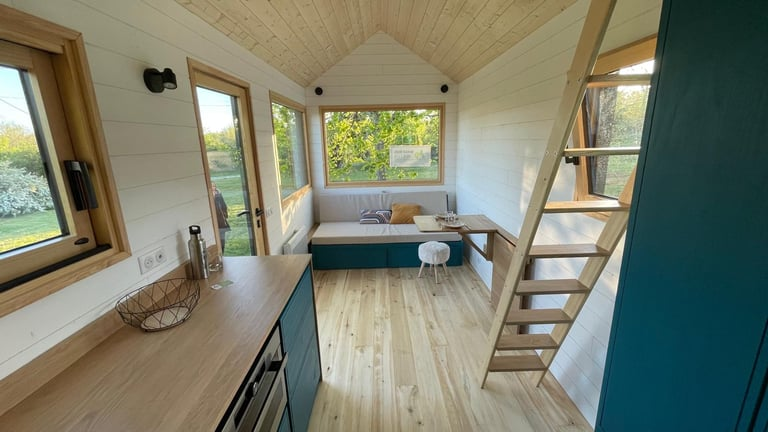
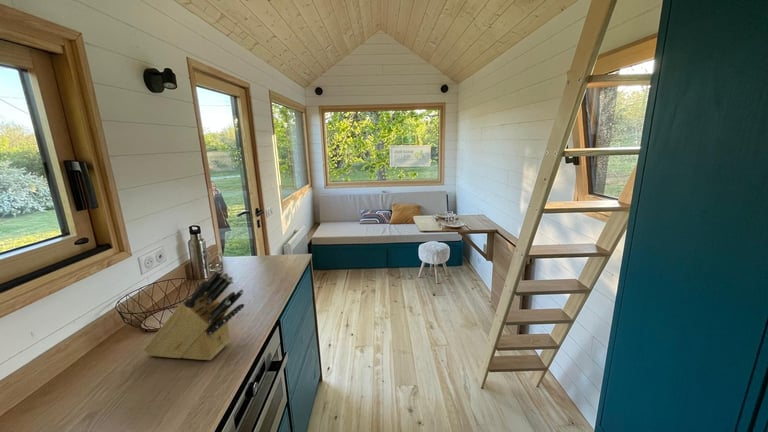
+ knife block (193, 311)
